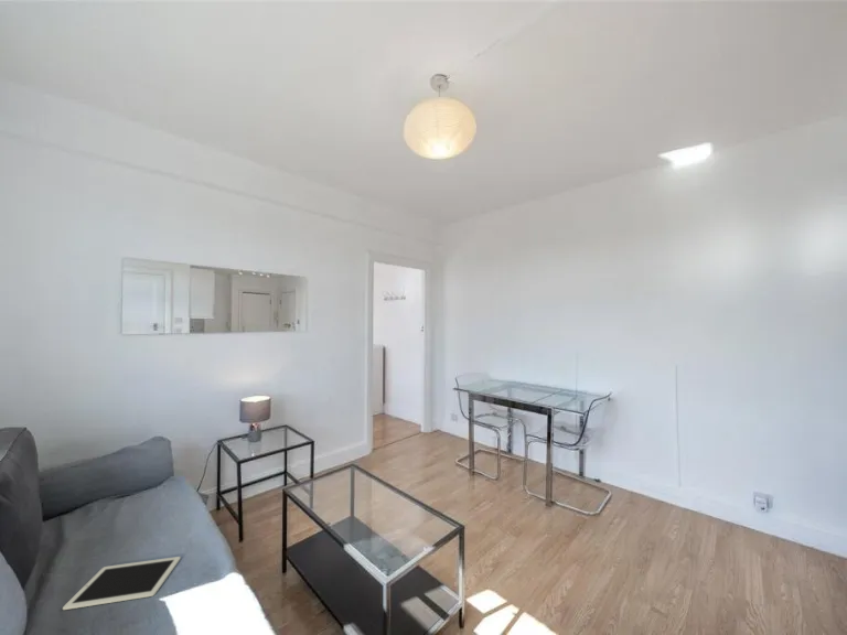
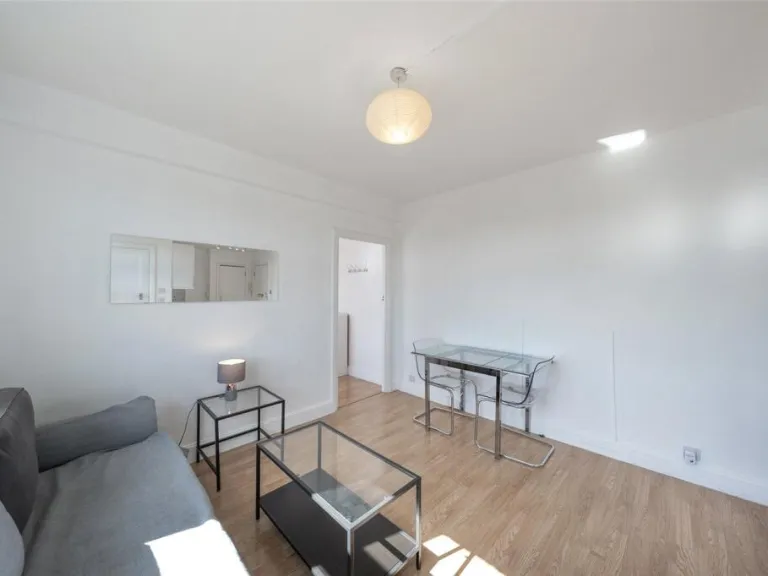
- tablet (127, 580)
